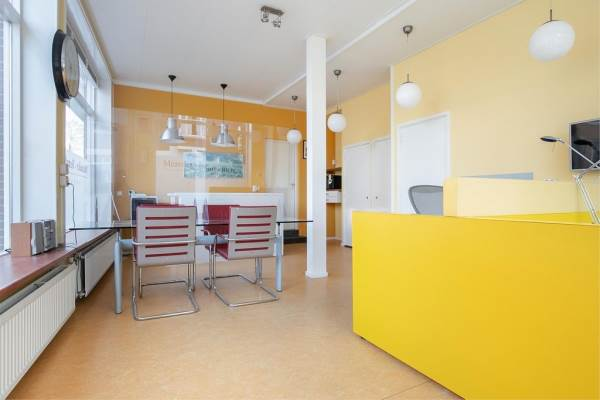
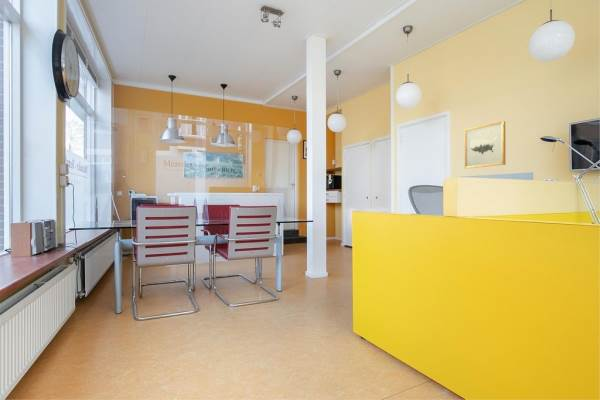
+ wall art (484, 146)
